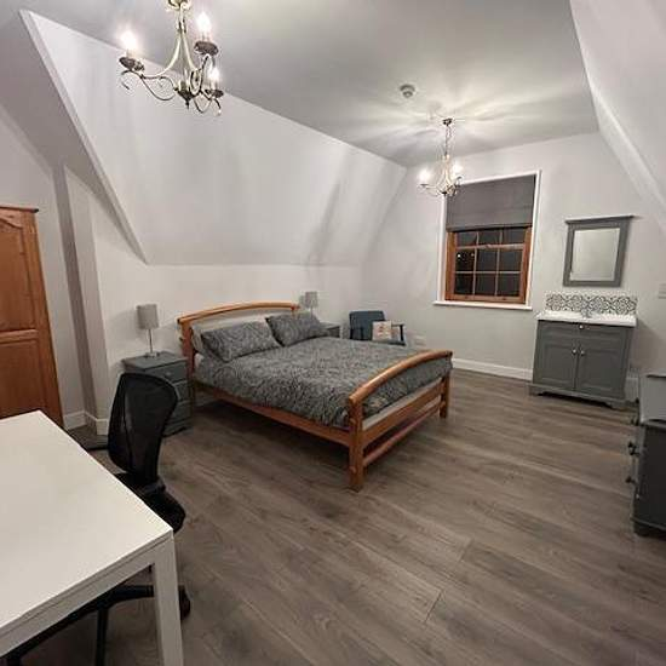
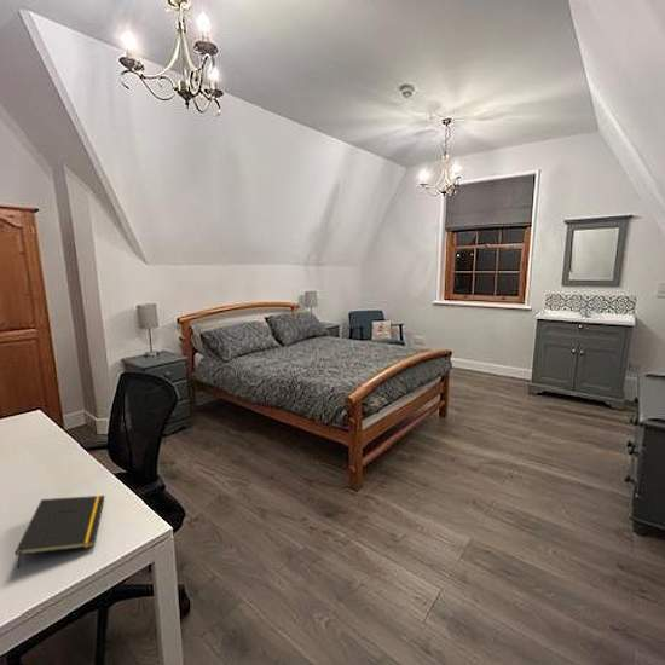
+ notepad (65, 521)
